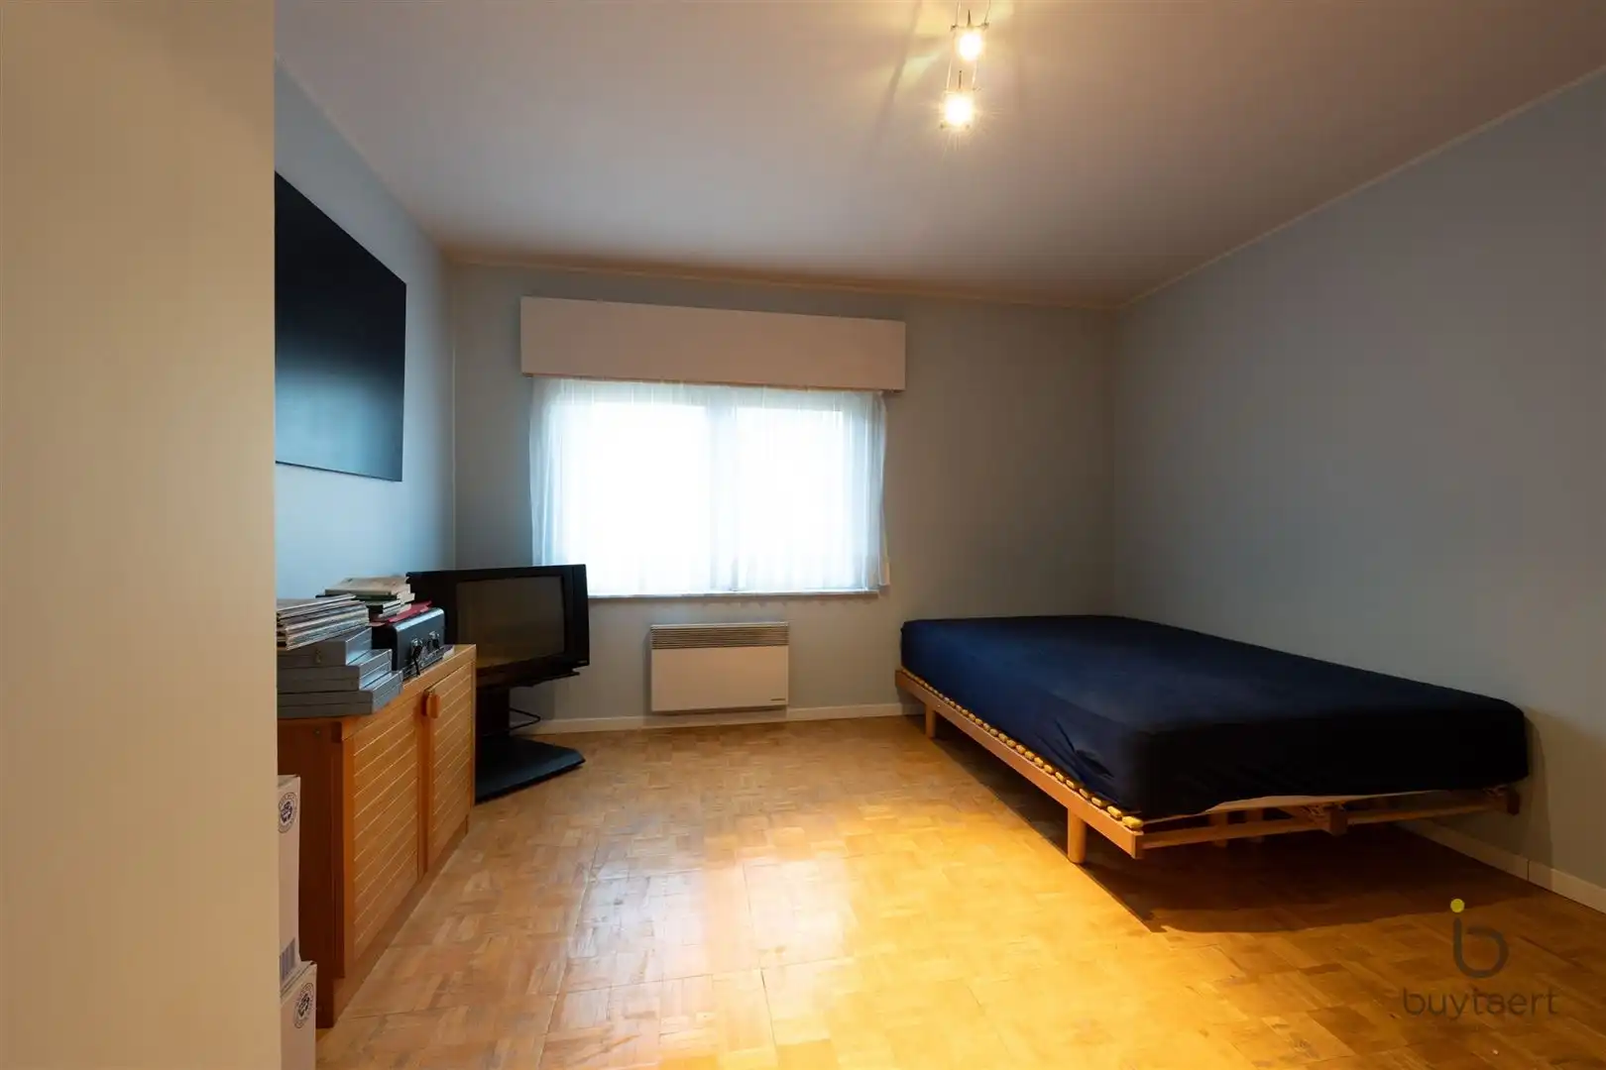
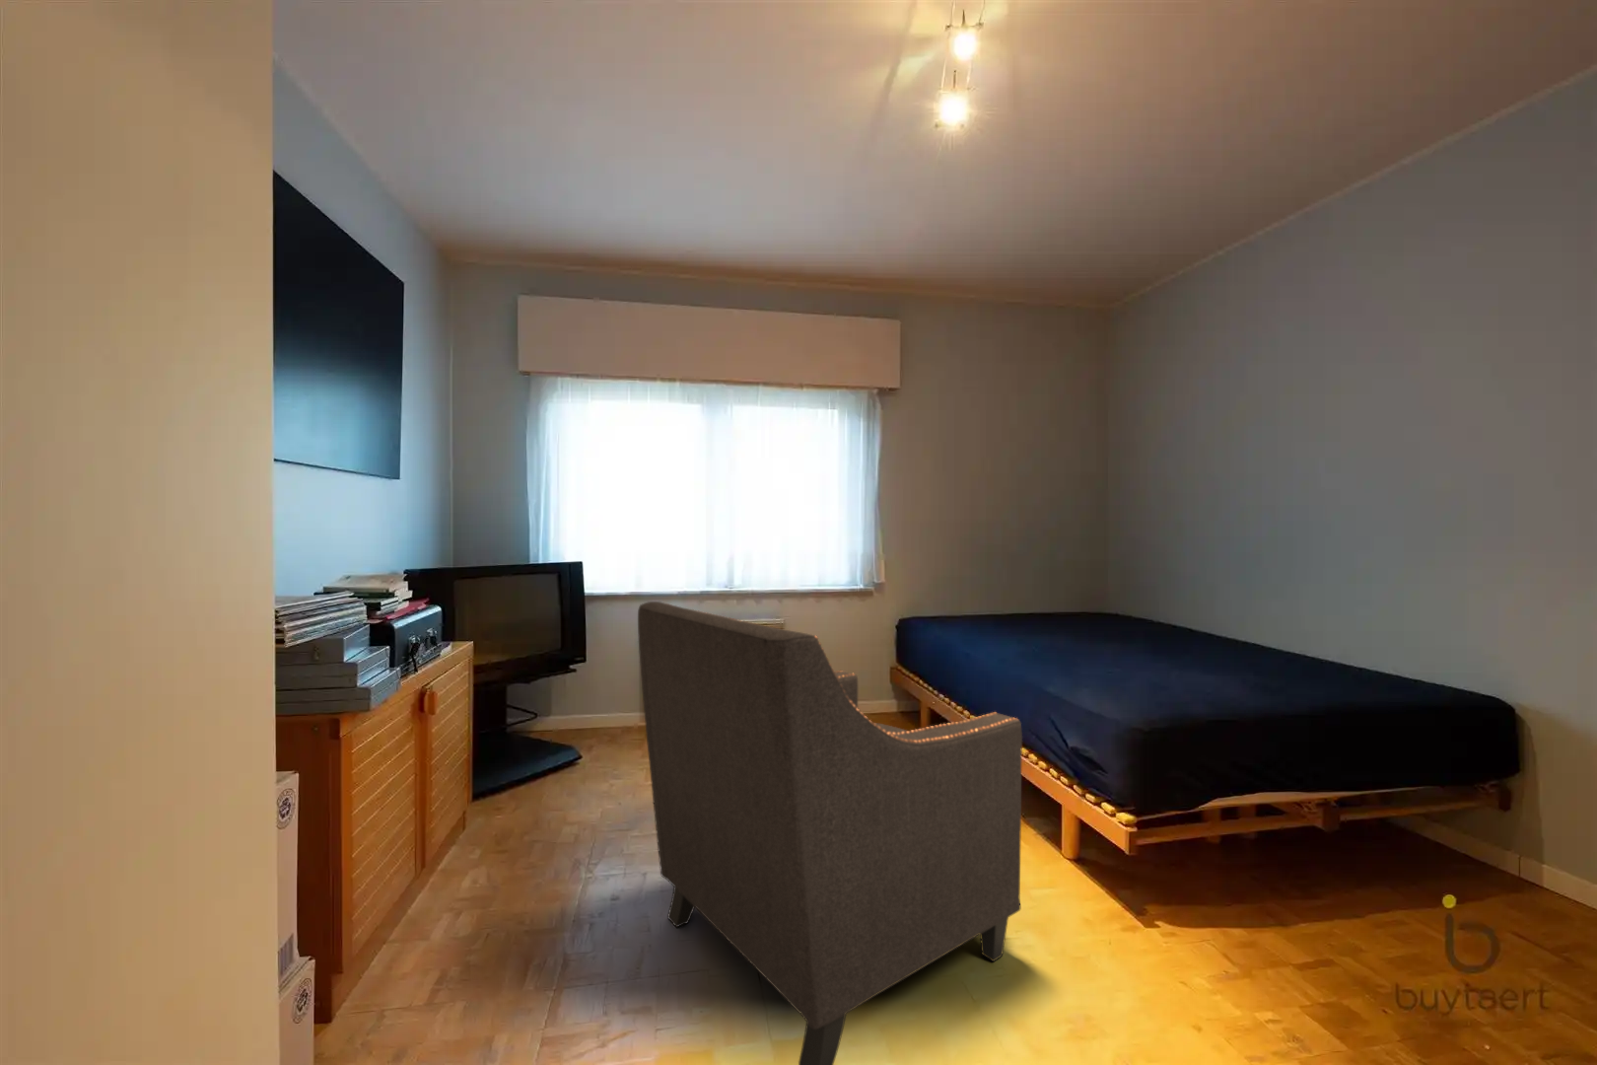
+ chair (829, 771)
